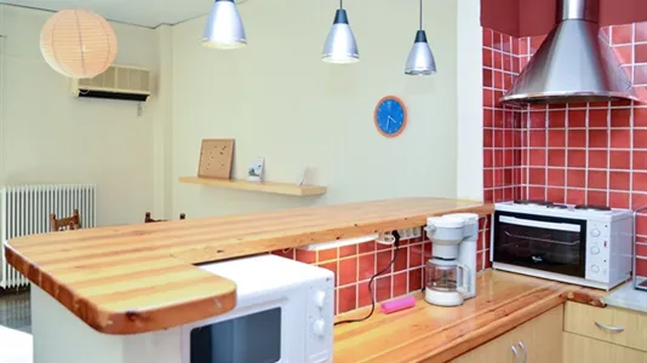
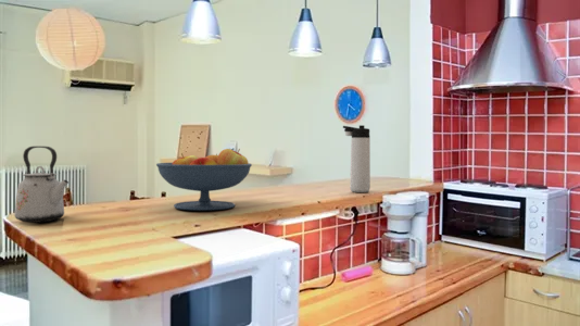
+ kettle (46, 184)
+ fruit bowl (204, 177)
+ thermos bottle (355, 158)
